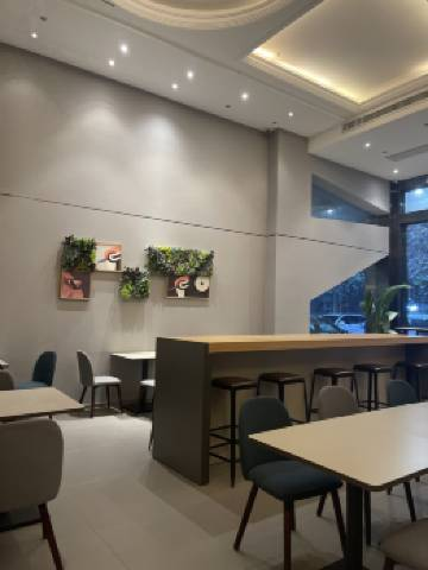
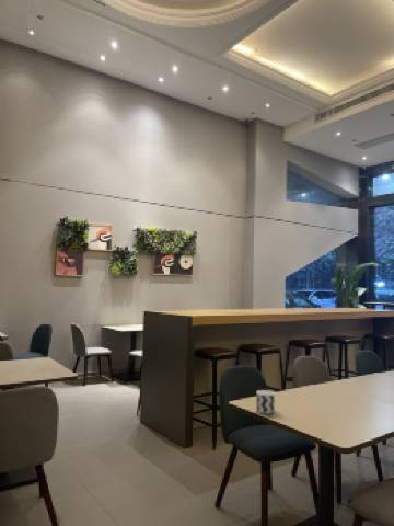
+ cup (266, 400)
